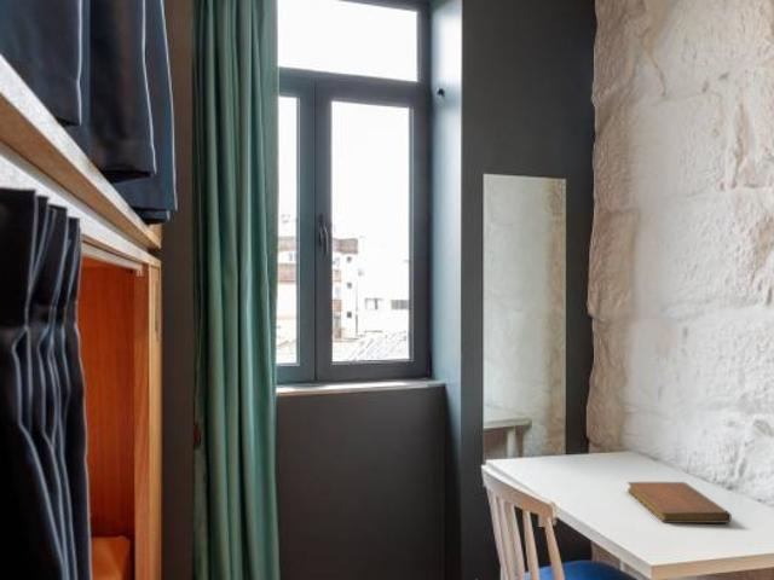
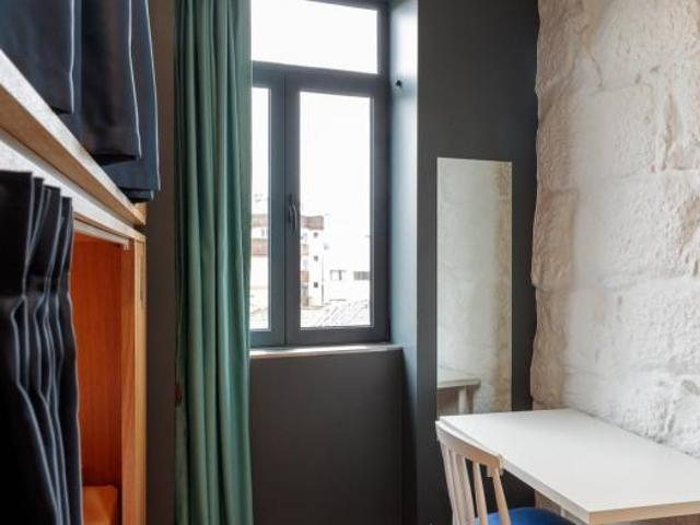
- notebook (675, 500)
